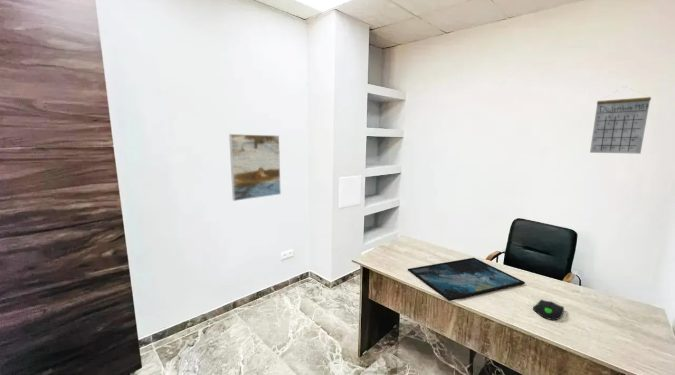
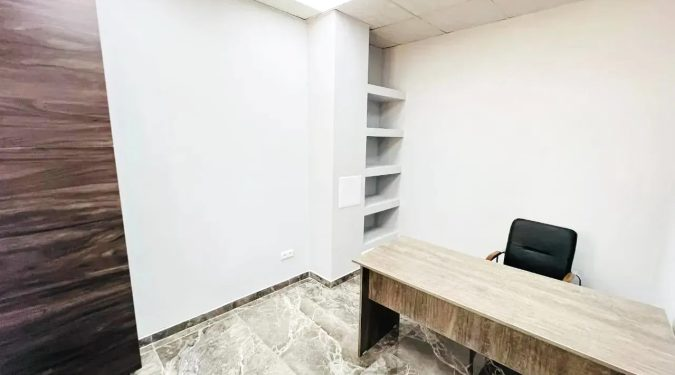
- monitor (463, 275)
- computer mouse (548, 306)
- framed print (256, 166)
- calendar (619, 120)
